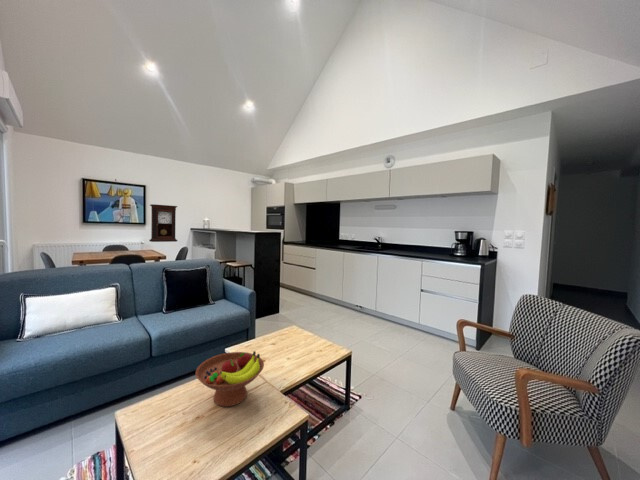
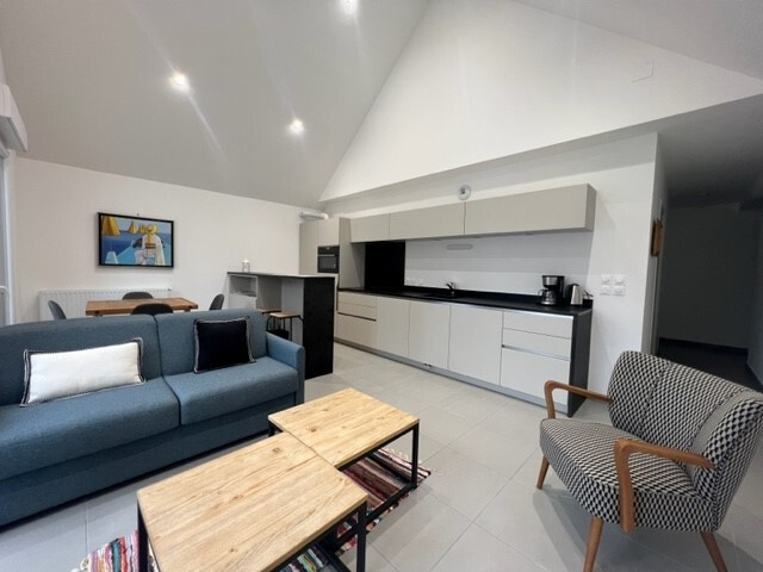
- pendulum clock (164, 223)
- fruit bowl (230, 376)
